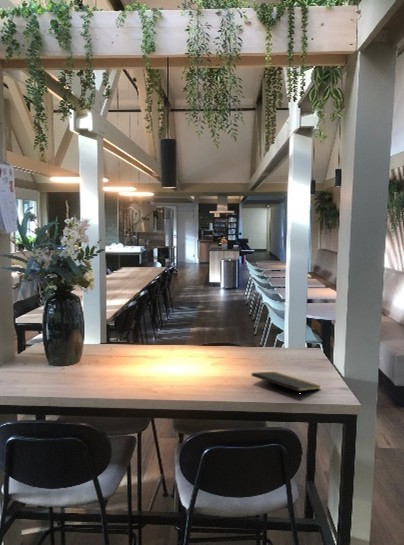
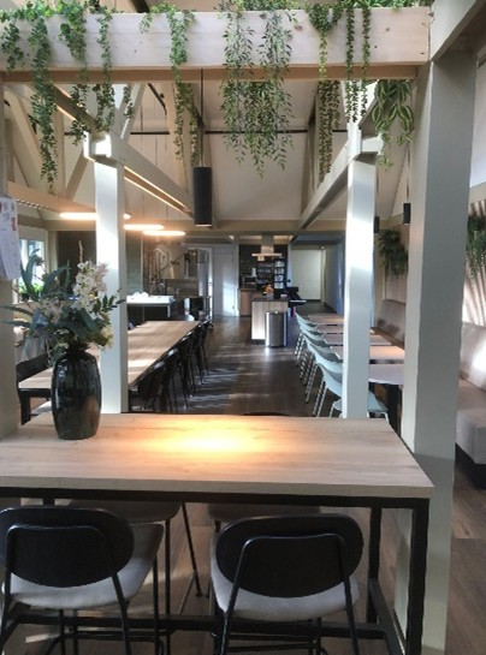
- notepad (285, 380)
